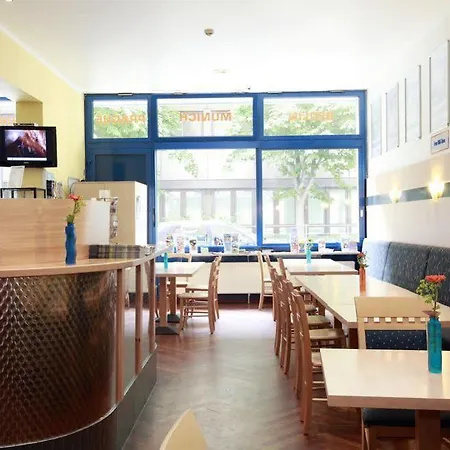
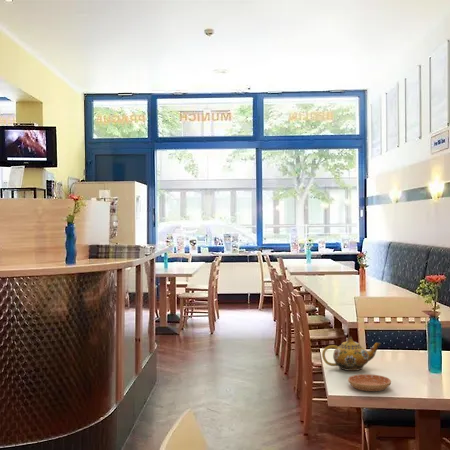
+ saucer (369, 383)
+ teapot (351, 352)
